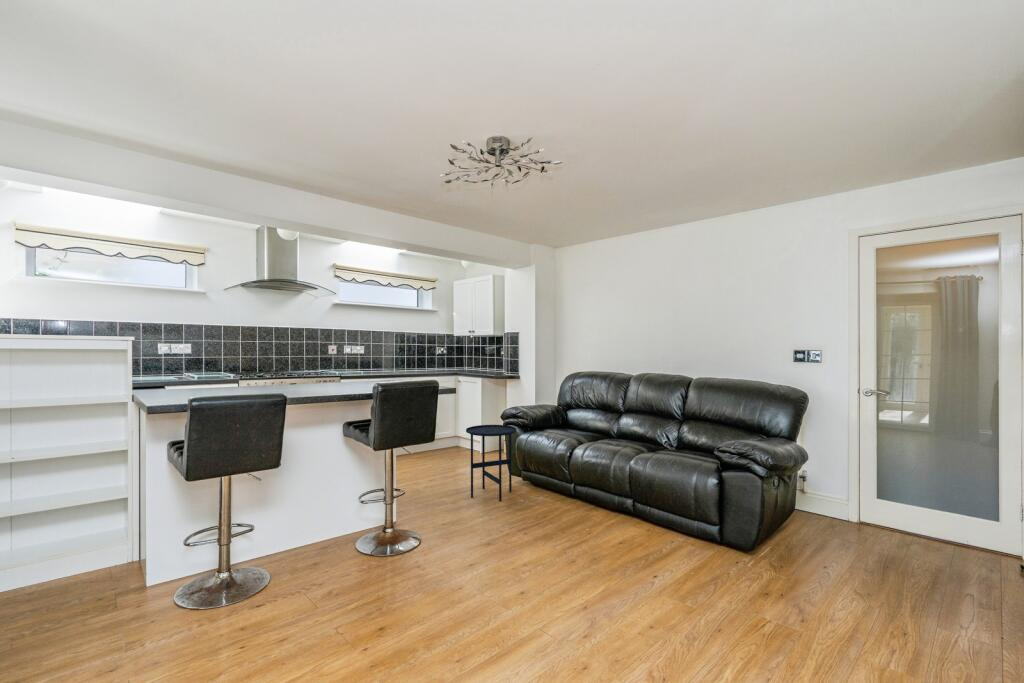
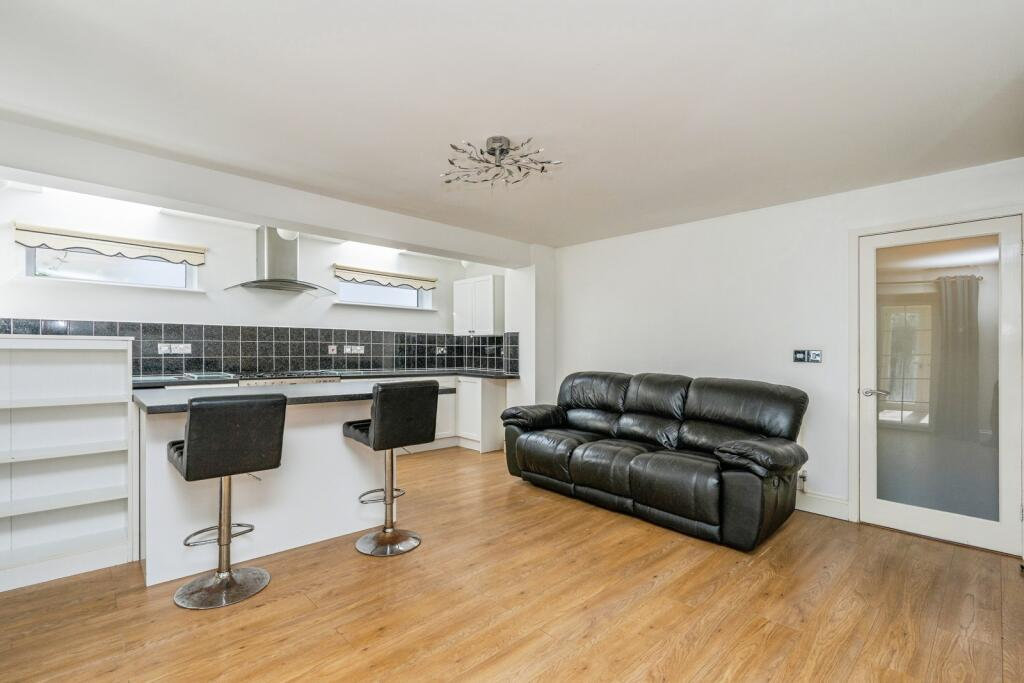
- side table (491, 461)
